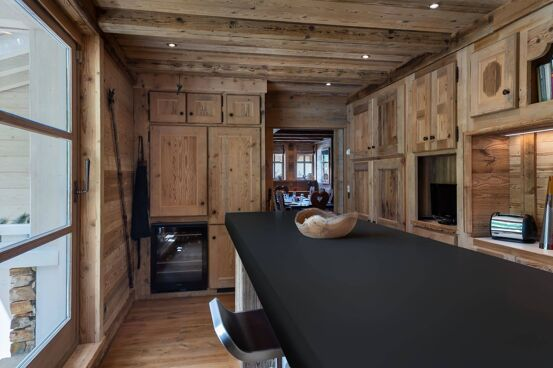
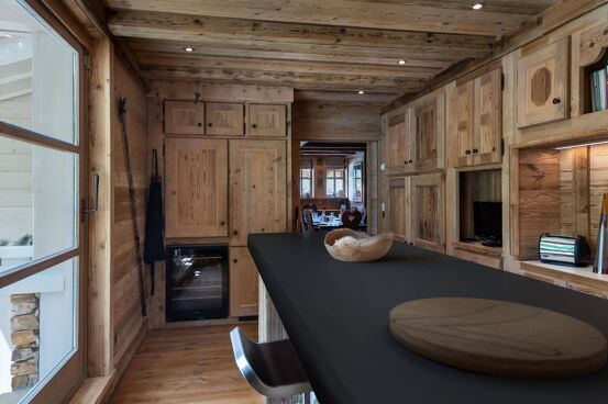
+ cutting board (486, 327)
